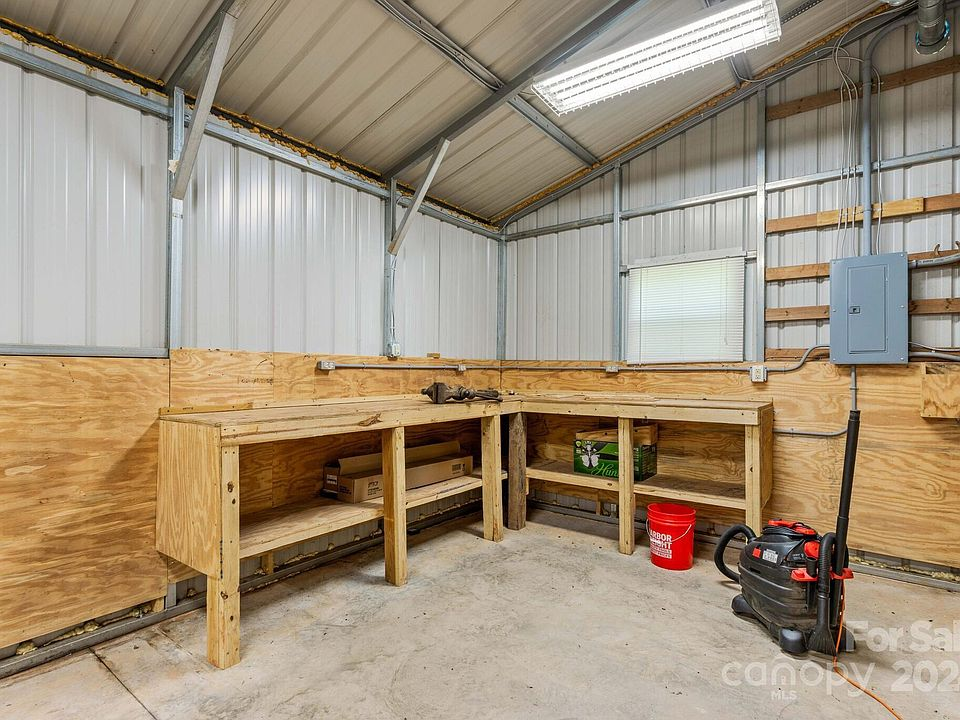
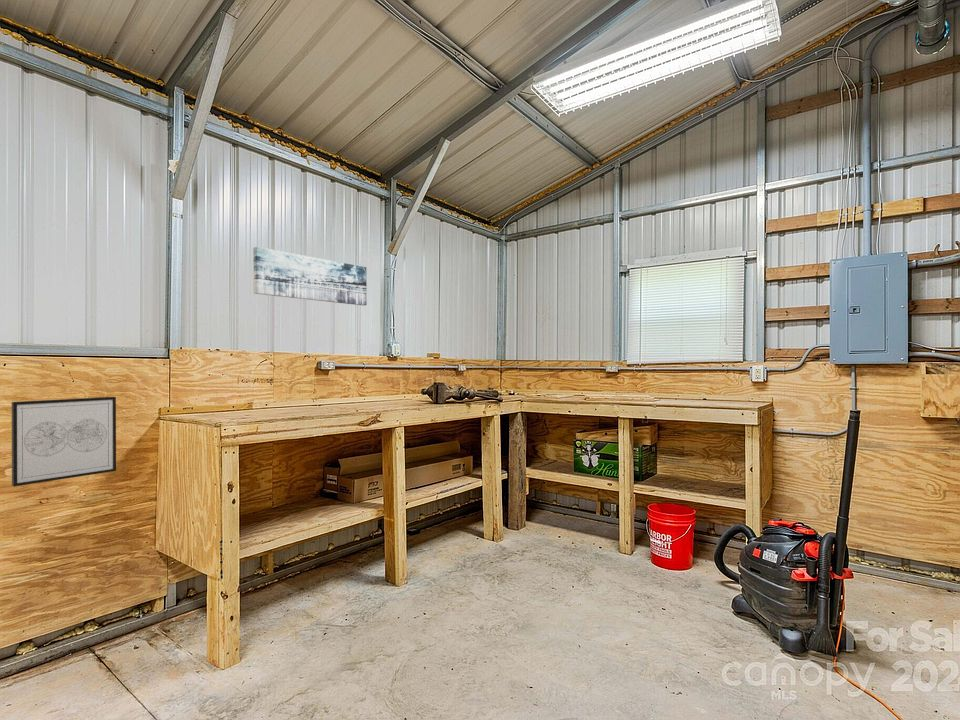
+ wall art (315, 279)
+ wall art (67, 438)
